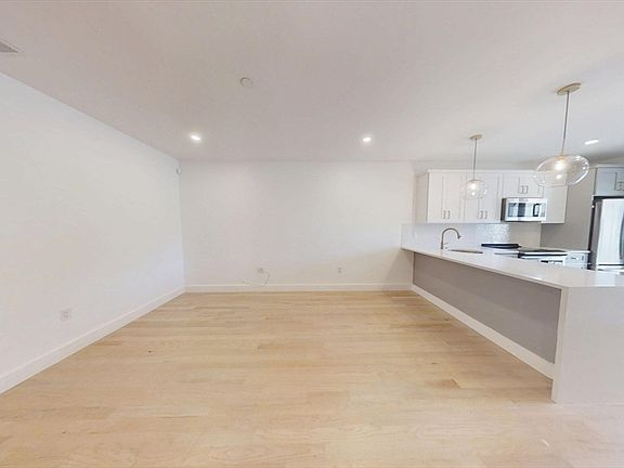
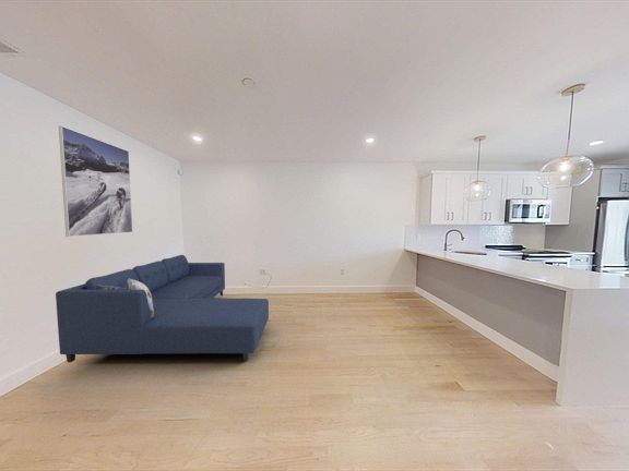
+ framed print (102, 188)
+ sofa (206, 291)
